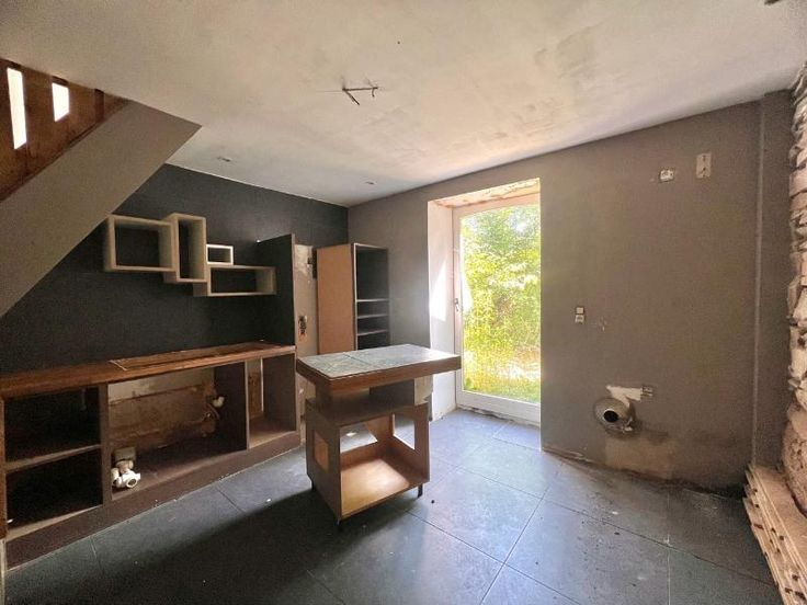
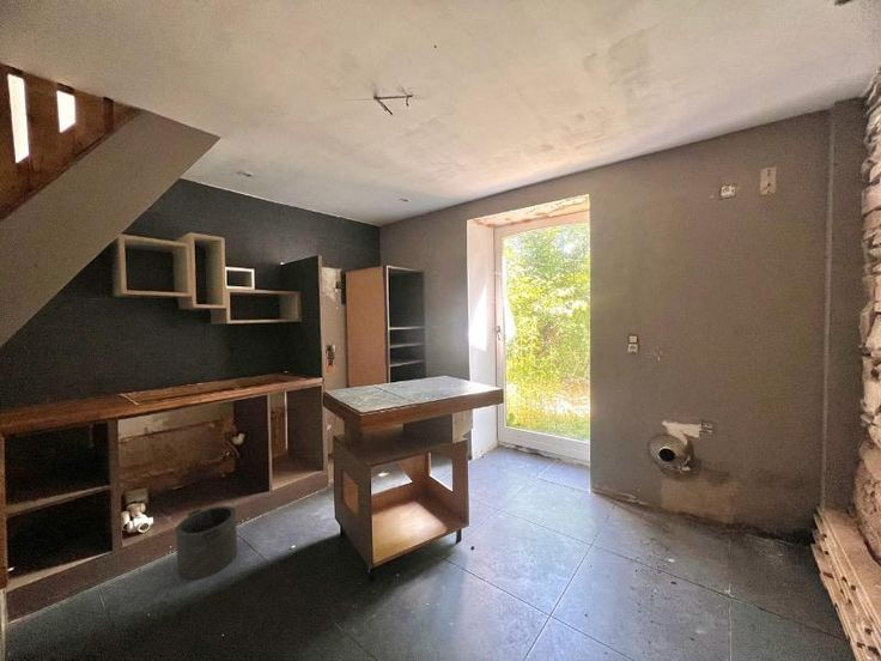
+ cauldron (207, 540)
